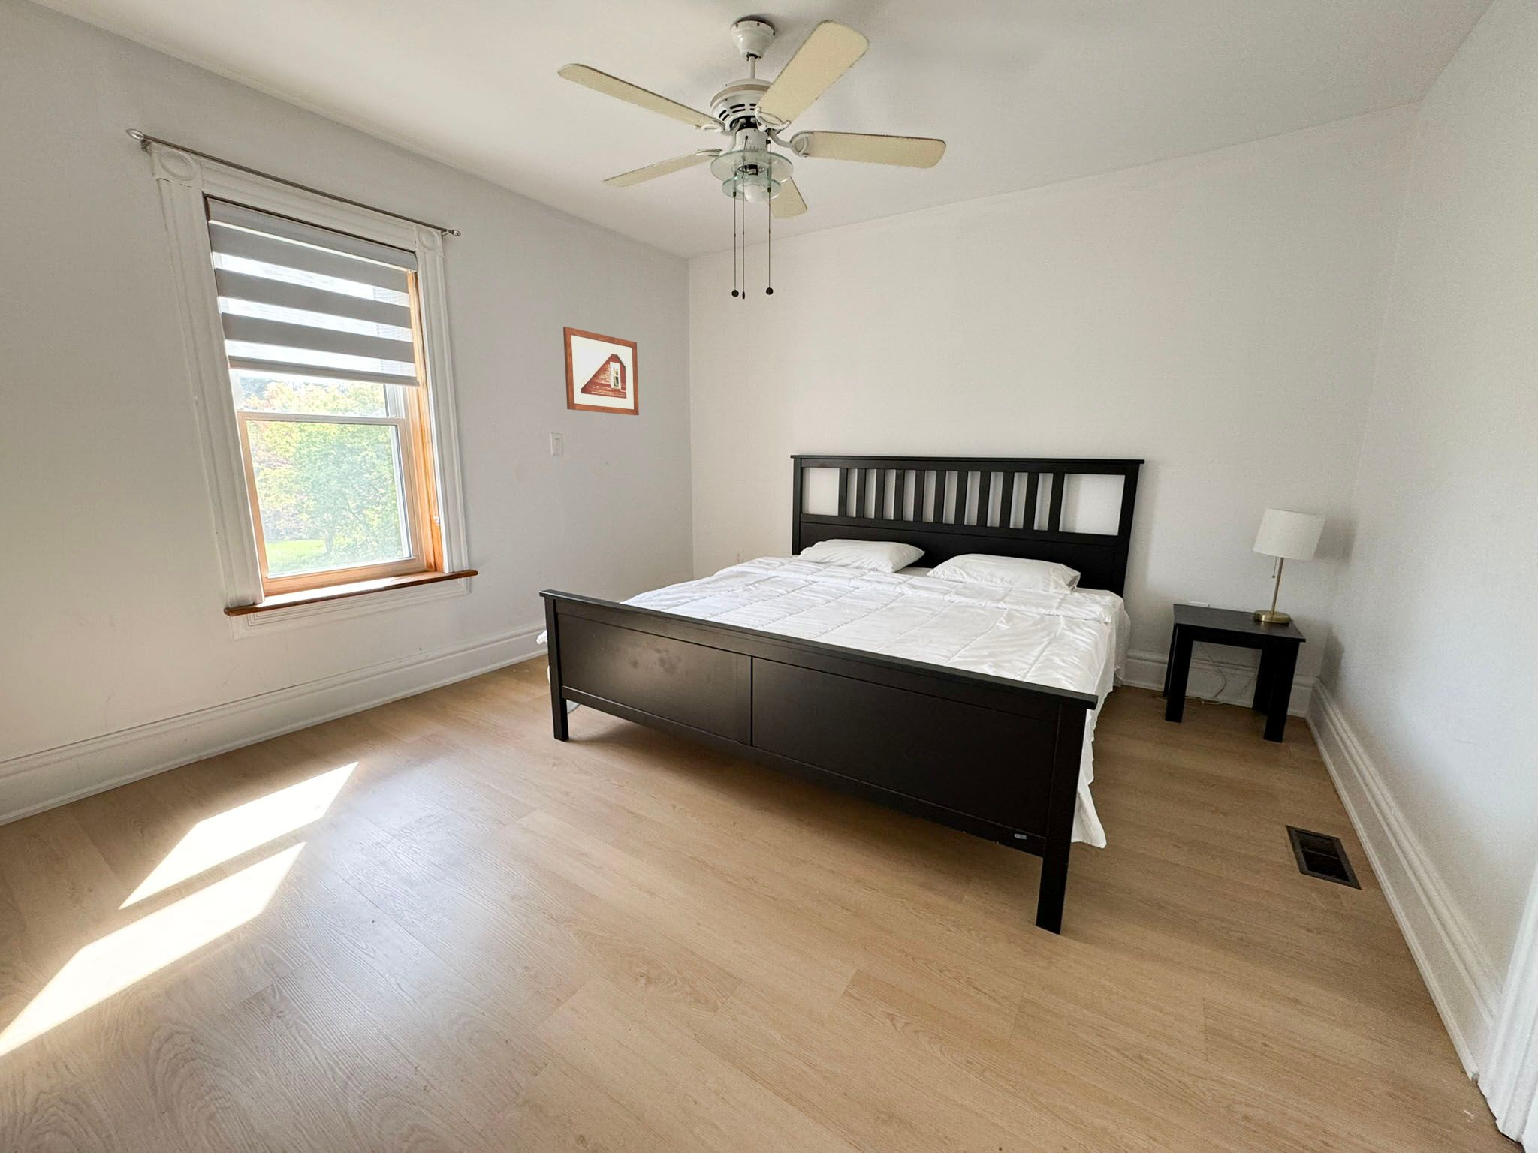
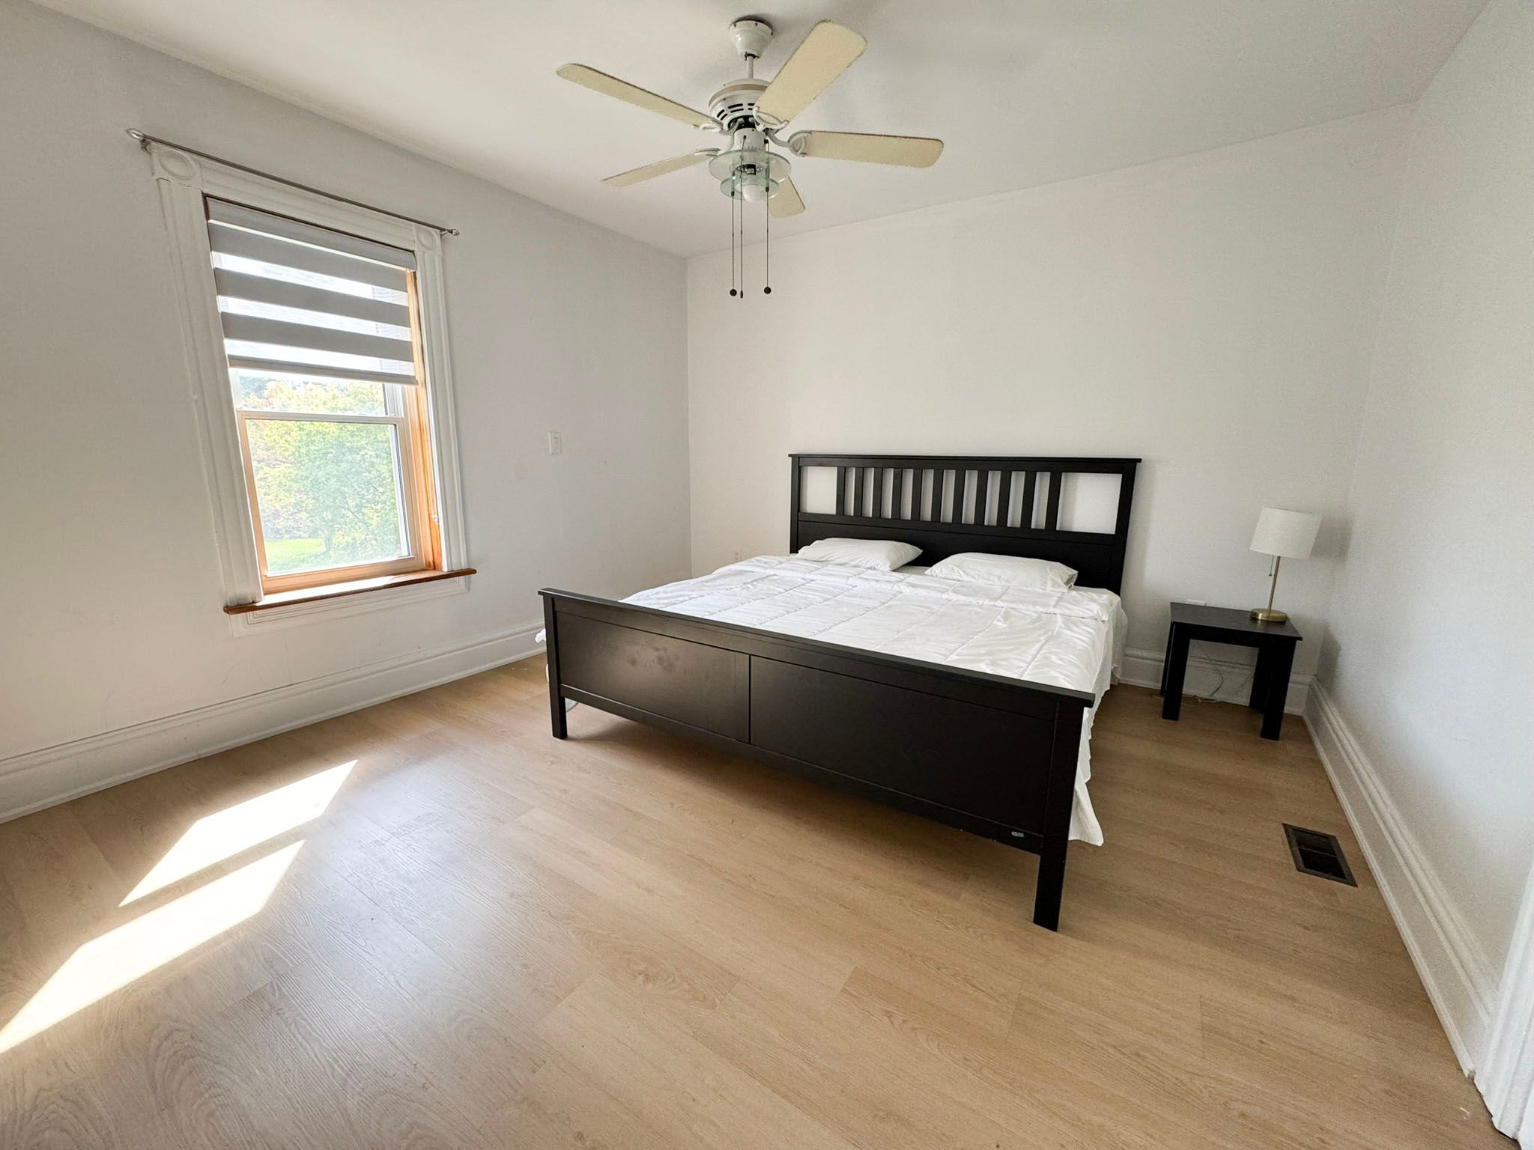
- picture frame (603, 374)
